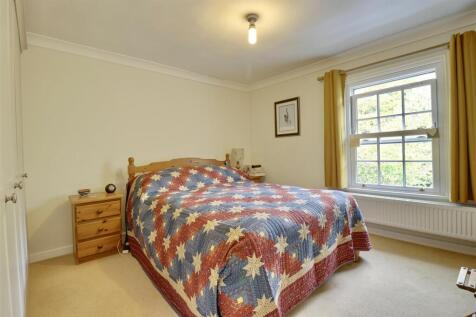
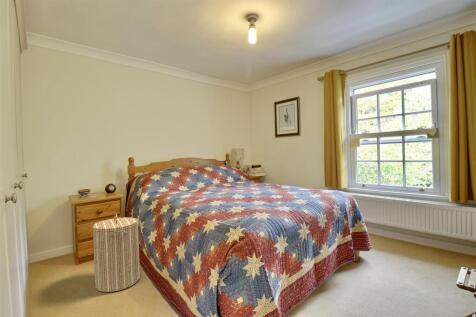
+ laundry hamper (117, 247)
